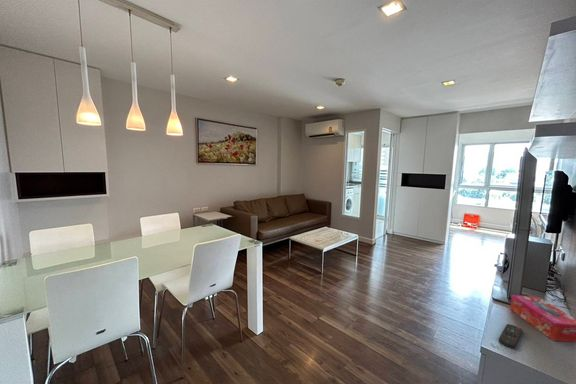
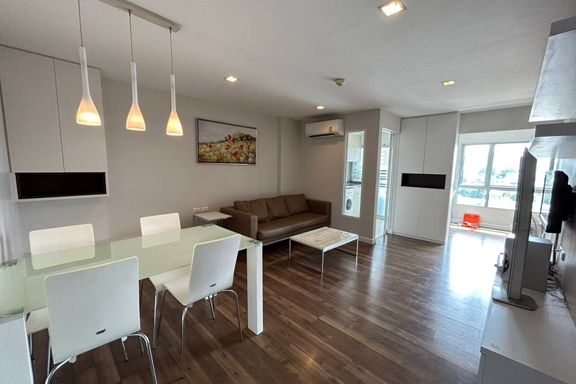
- remote control (510, 335)
- tissue box (544, 316)
